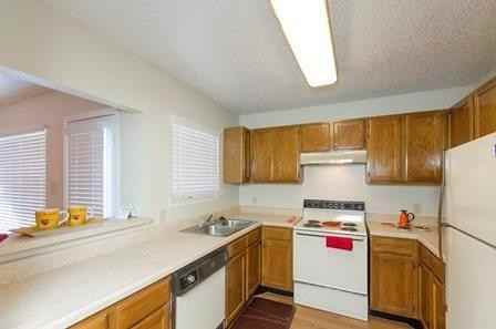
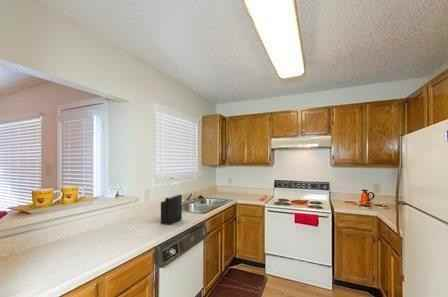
+ knife block (170, 202)
